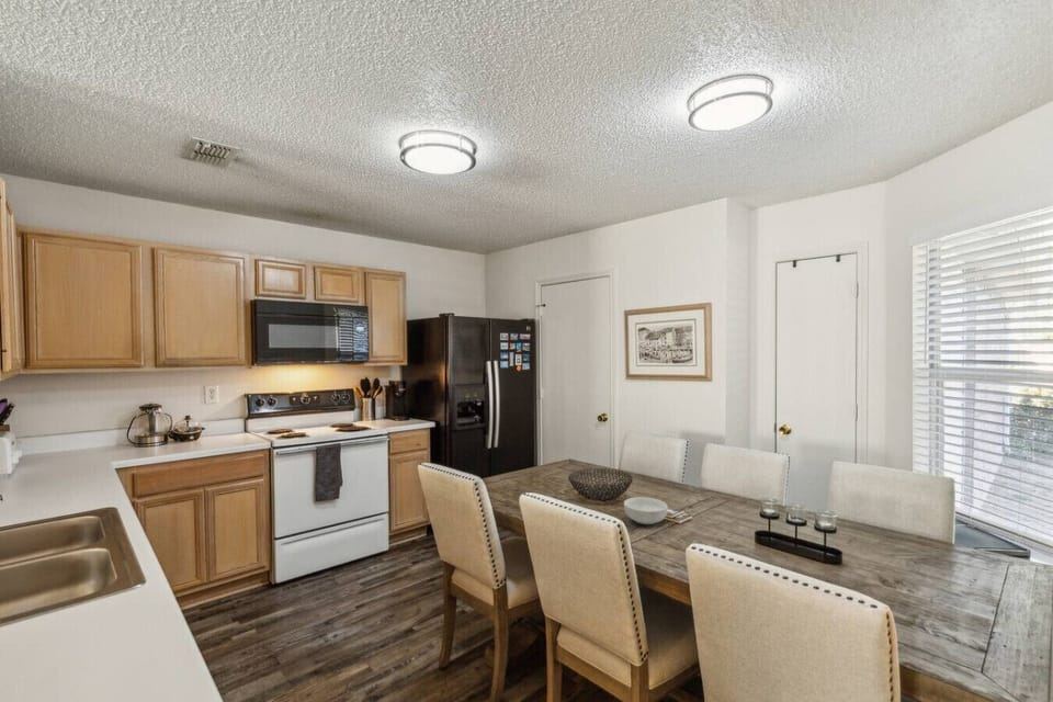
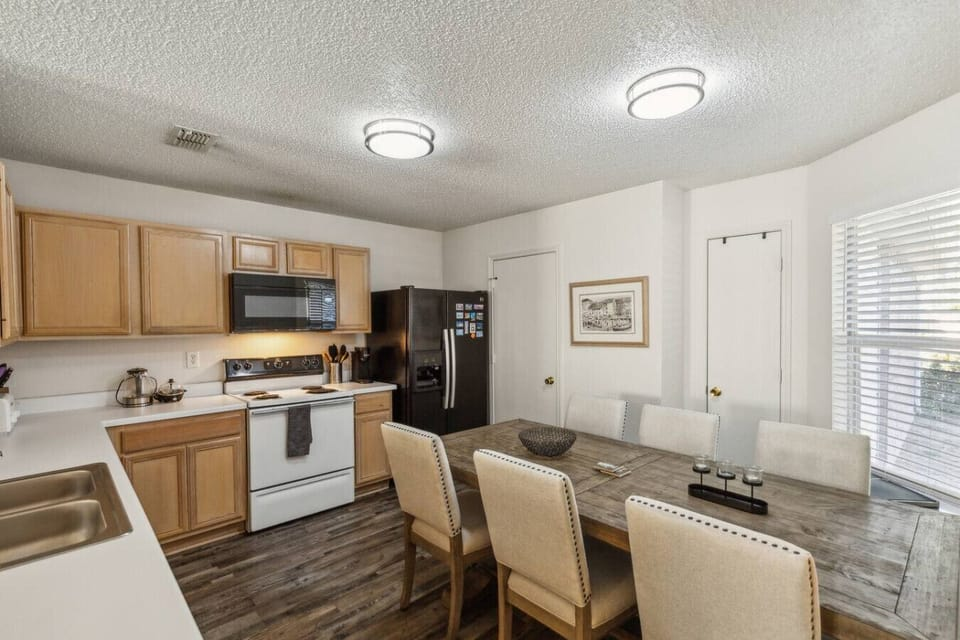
- cereal bowl (645, 512)
